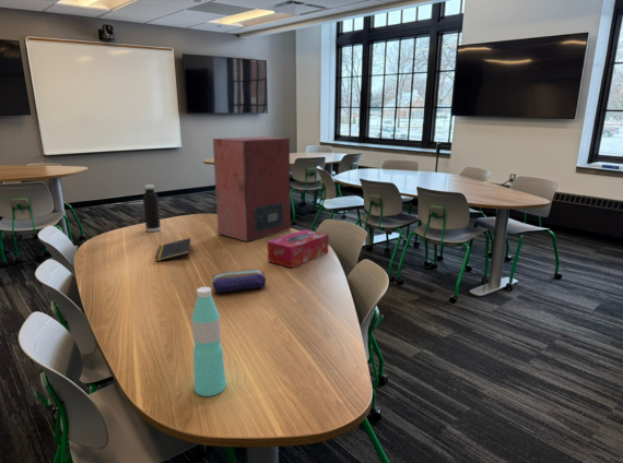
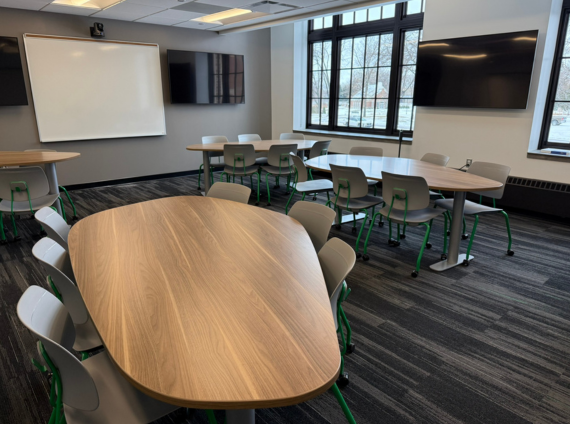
- speaker (254, 186)
- water bottle (151, 207)
- tissue box (298, 247)
- water bottle (207, 339)
- notepad (174, 249)
- pencil case (239, 281)
